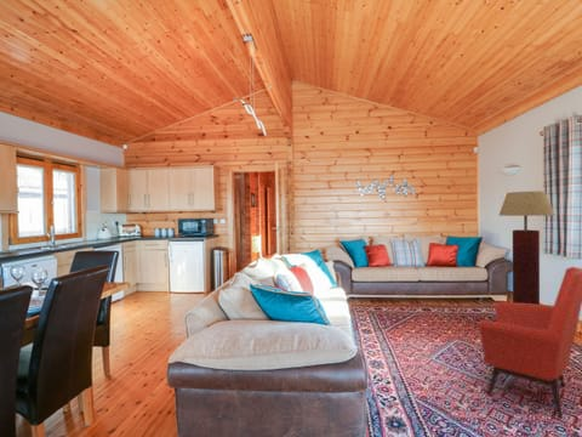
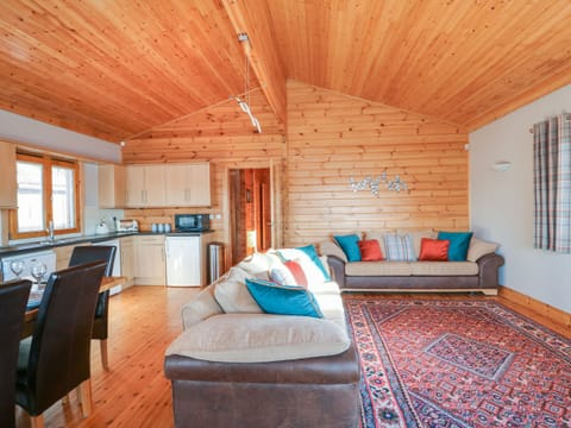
- armchair (521, 327)
- floor lamp (525, 256)
